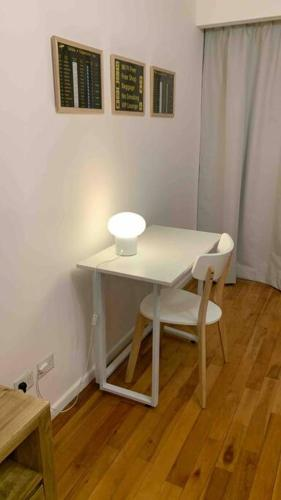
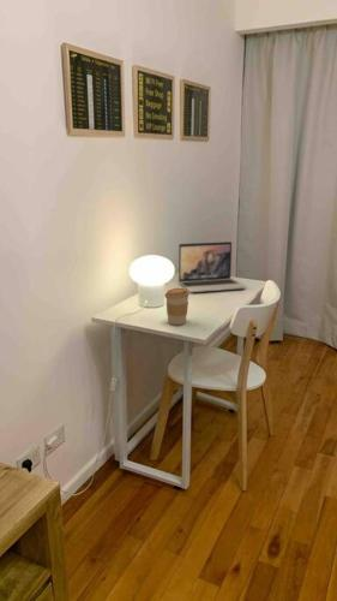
+ laptop (211, 266)
+ coffee cup (176, 305)
